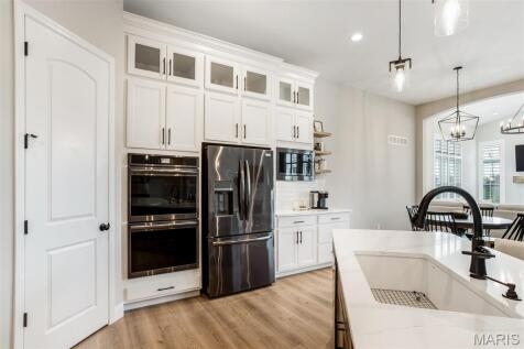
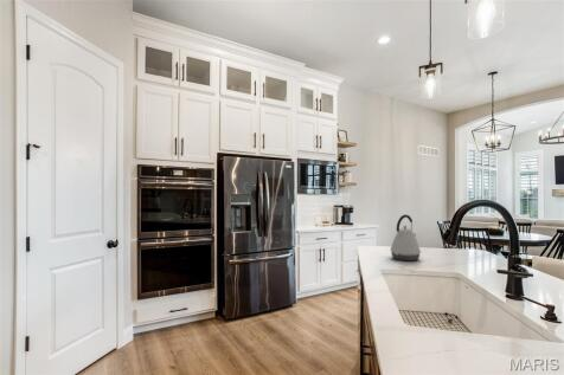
+ kettle (405, 235)
